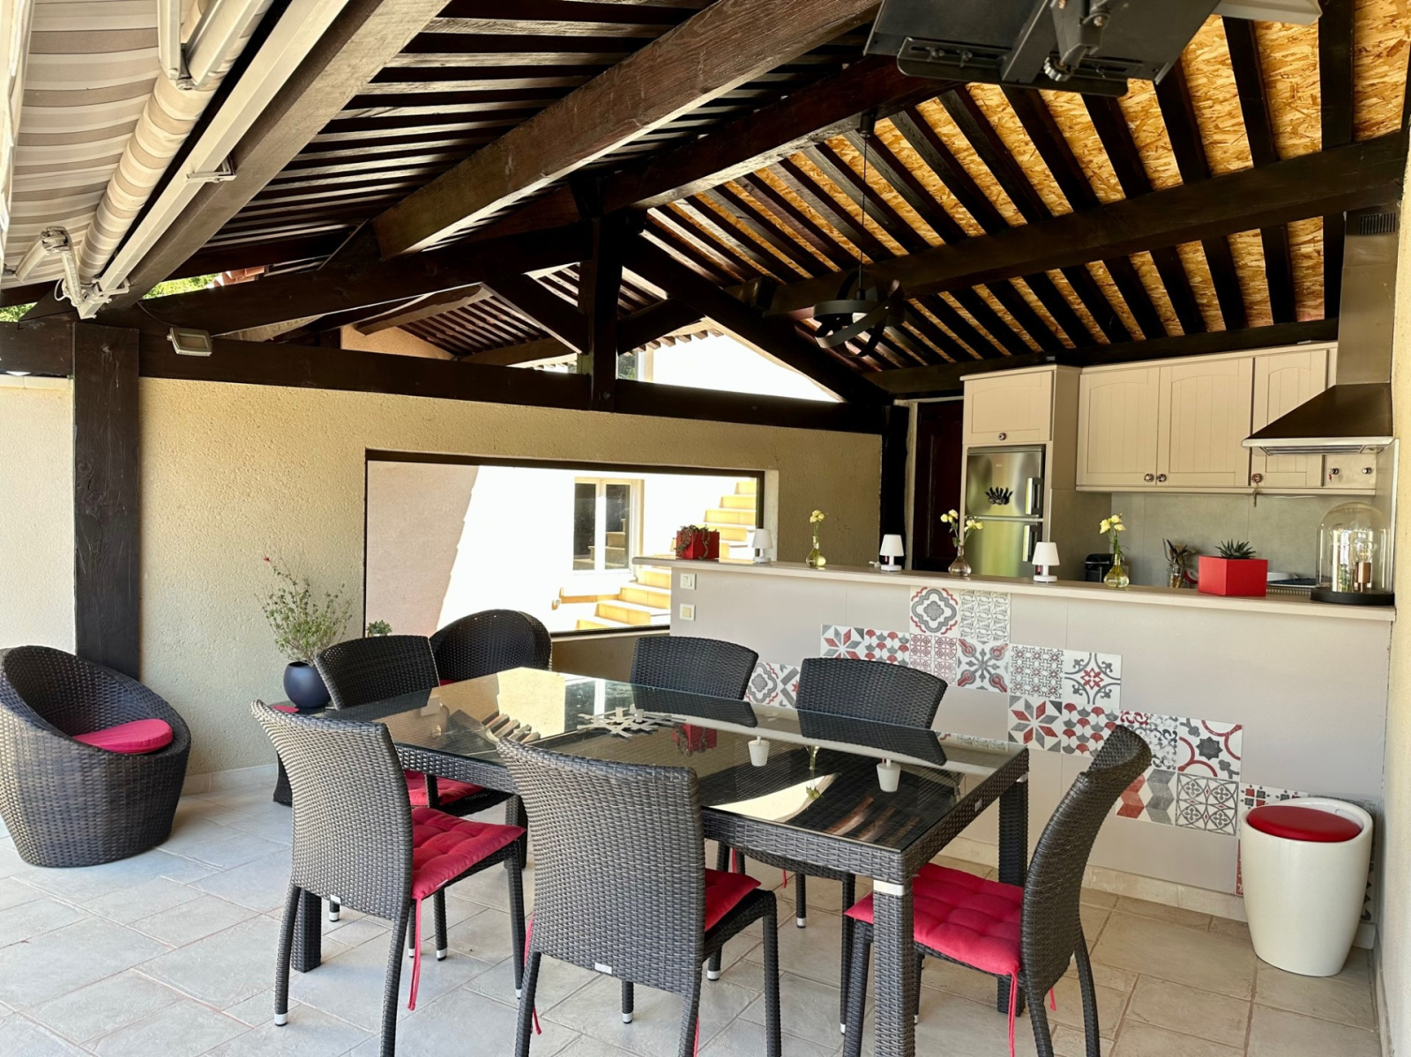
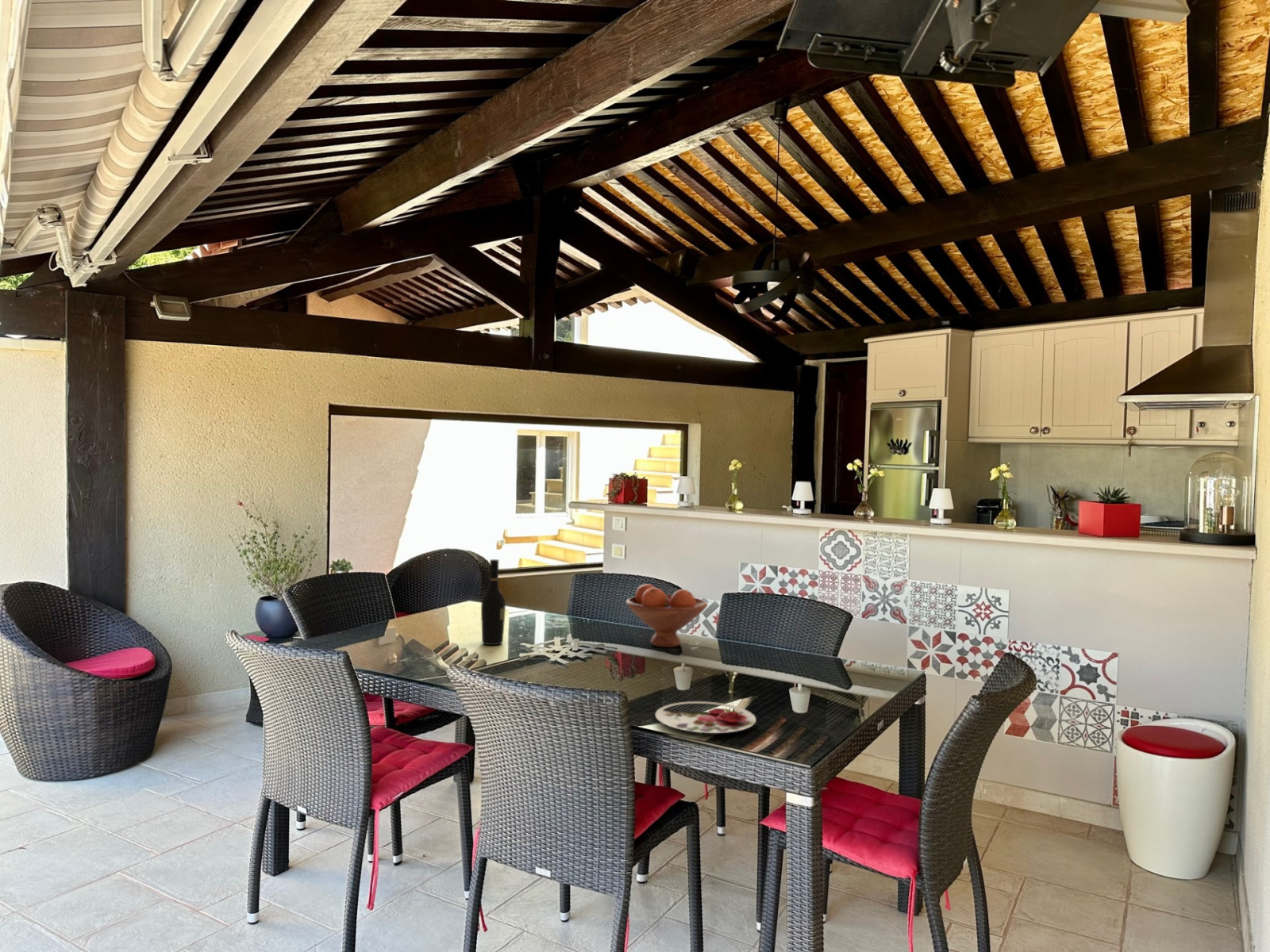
+ wine bottle (493, 601)
+ plate (705, 716)
+ fruit bowl (666, 614)
